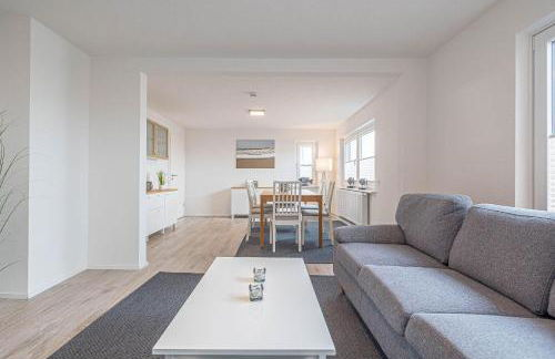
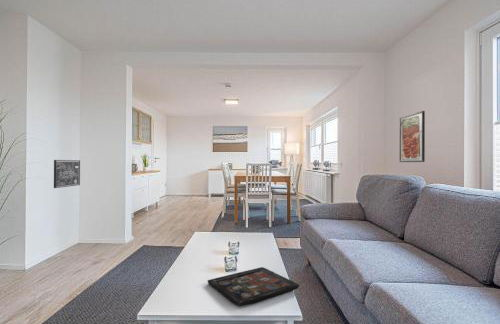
+ decorative tray (252, 283)
+ wall art (67, 173)
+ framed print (411, 138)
